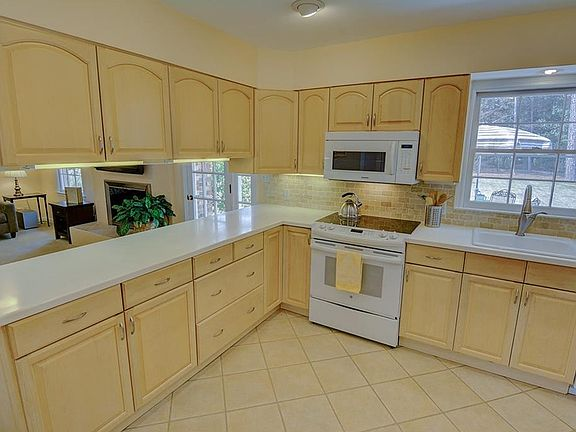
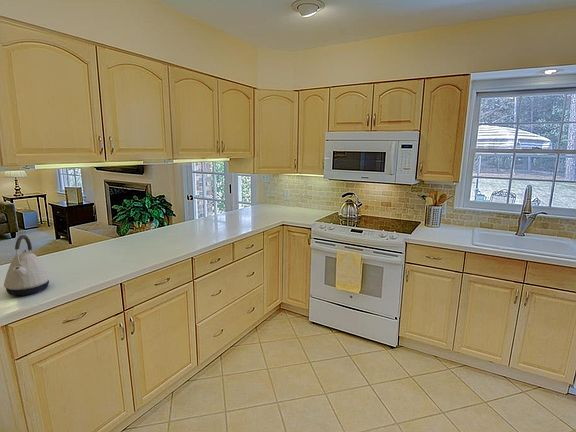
+ kettle (24, 263)
